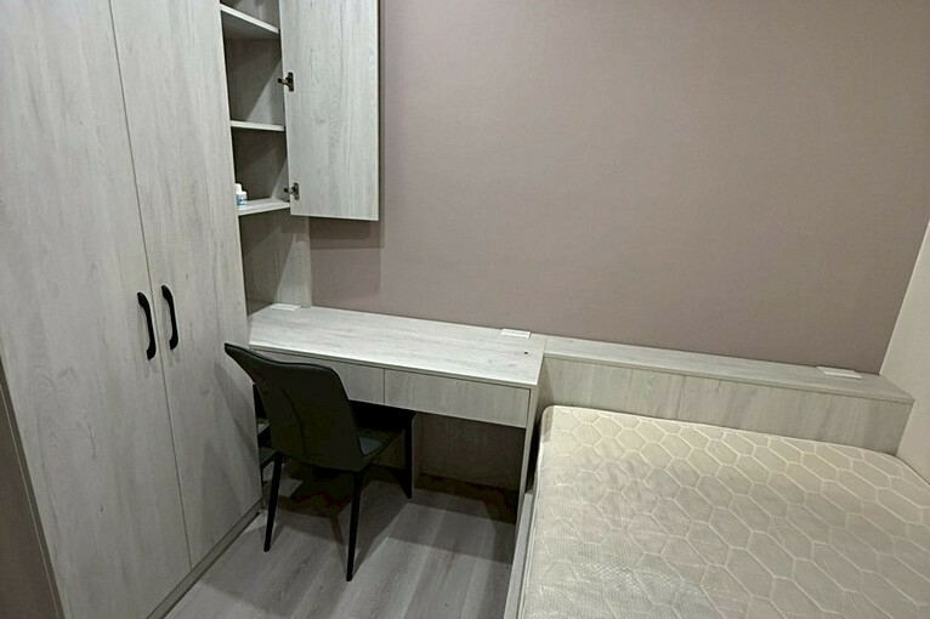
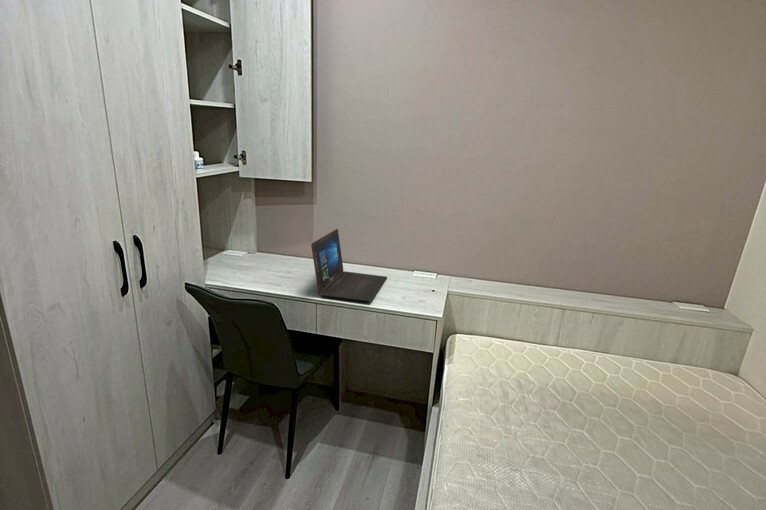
+ laptop (352, 272)
